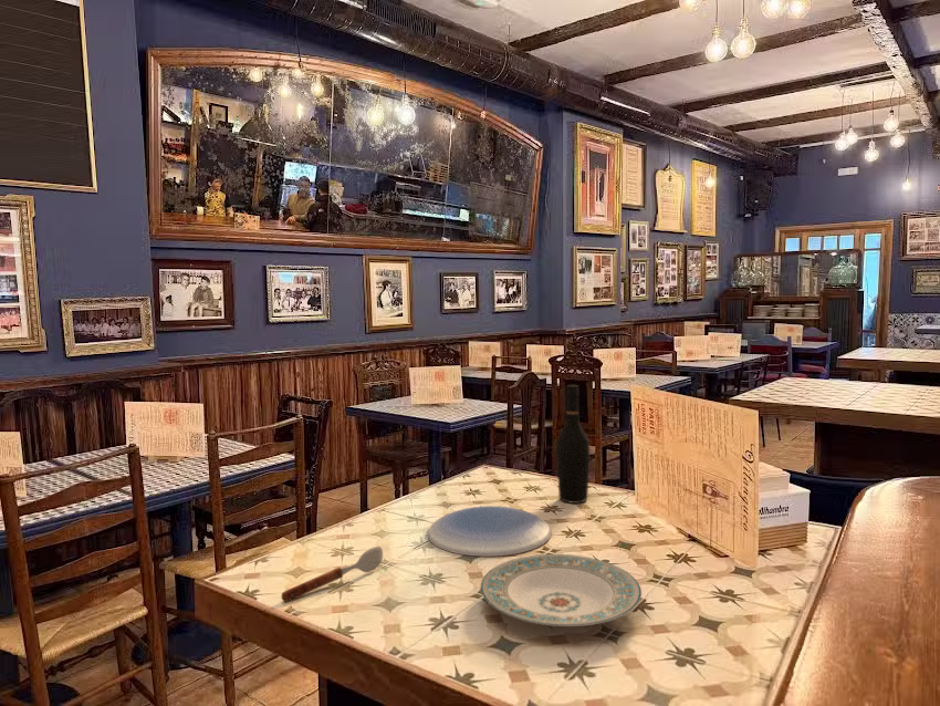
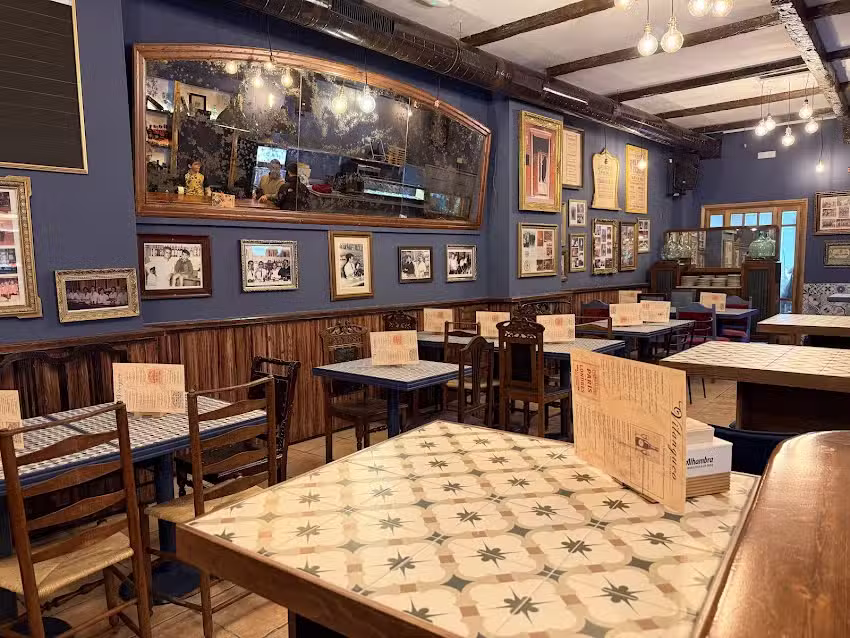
- plate (489, 525)
- plate (560, 594)
- soupspoon (336, 571)
- wine bottle (573, 443)
